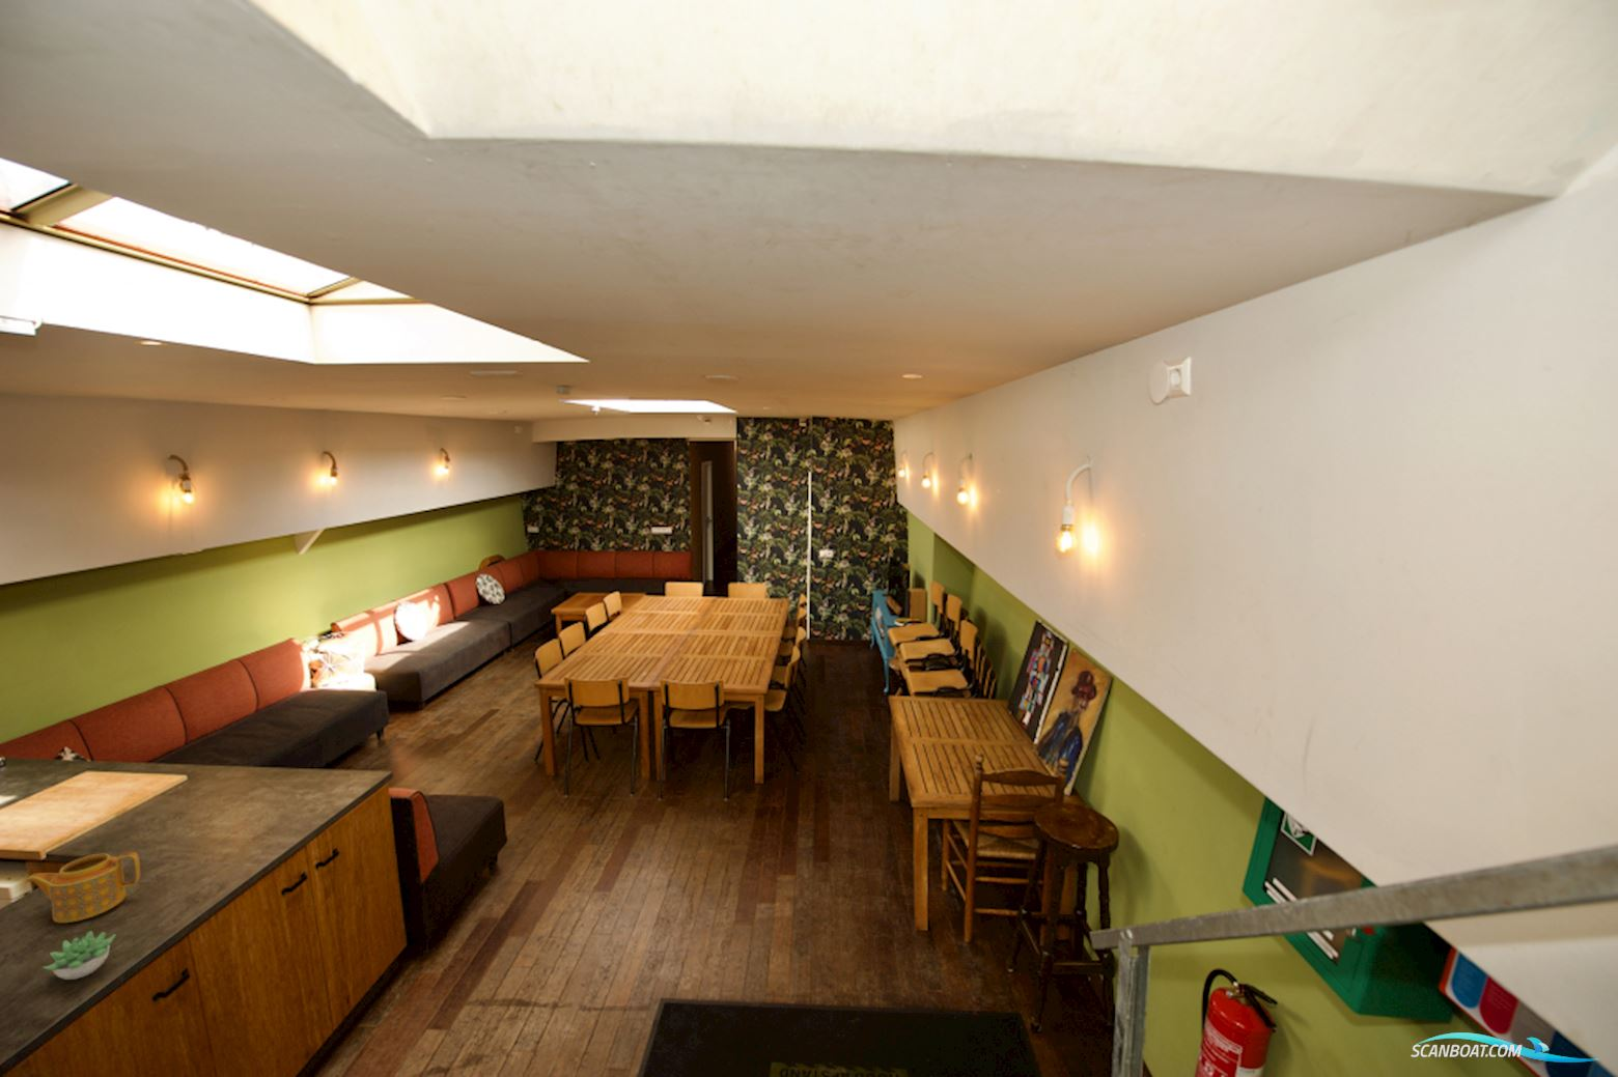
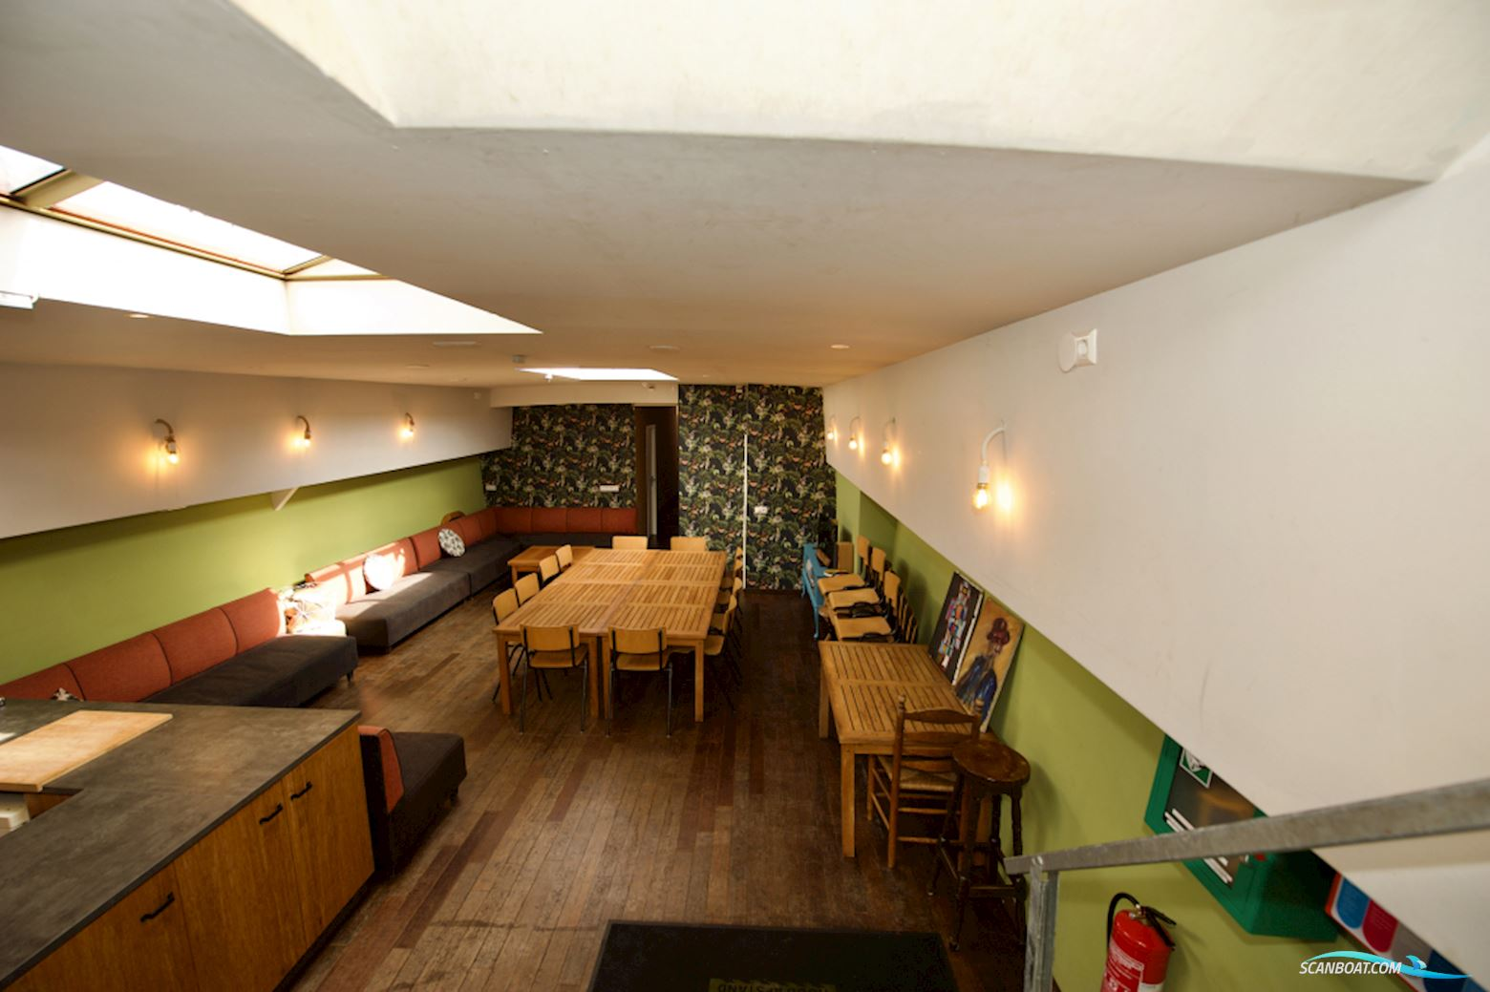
- teapot (85, 885)
- succulent plant (81, 957)
